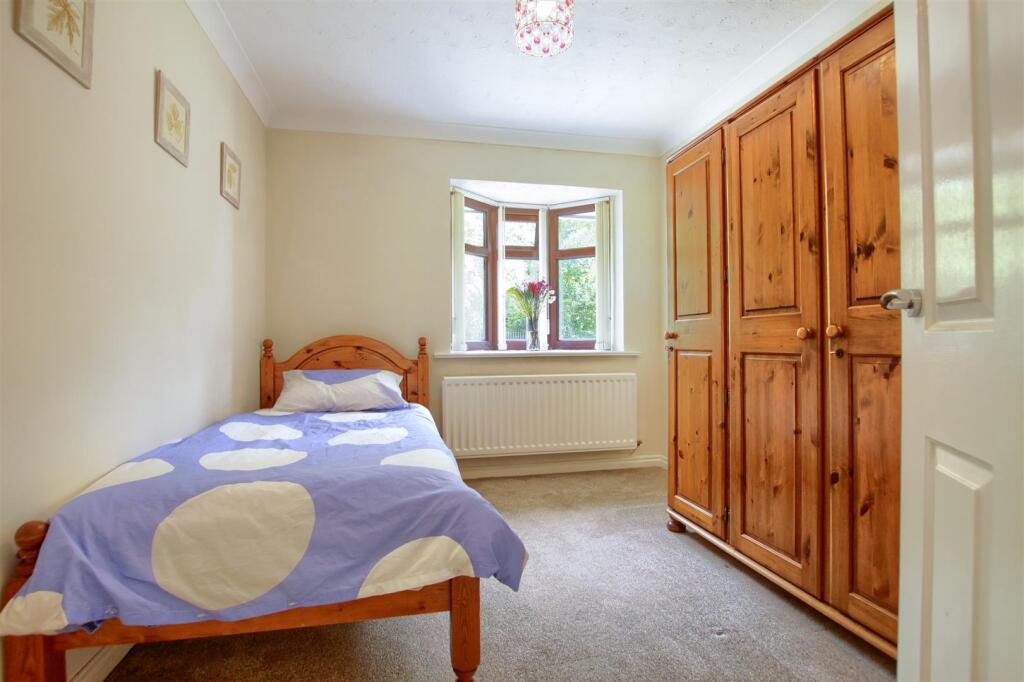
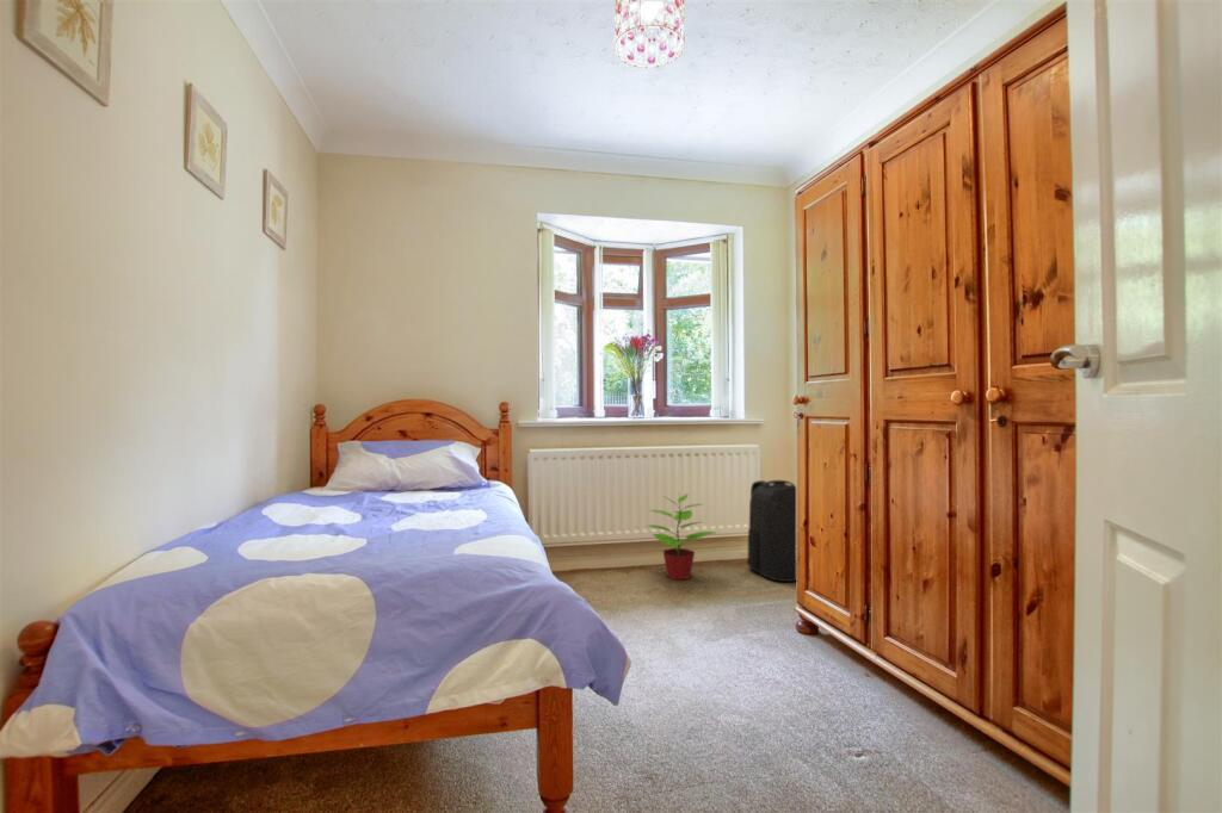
+ backpack (779, 525)
+ potted plant (678, 533)
